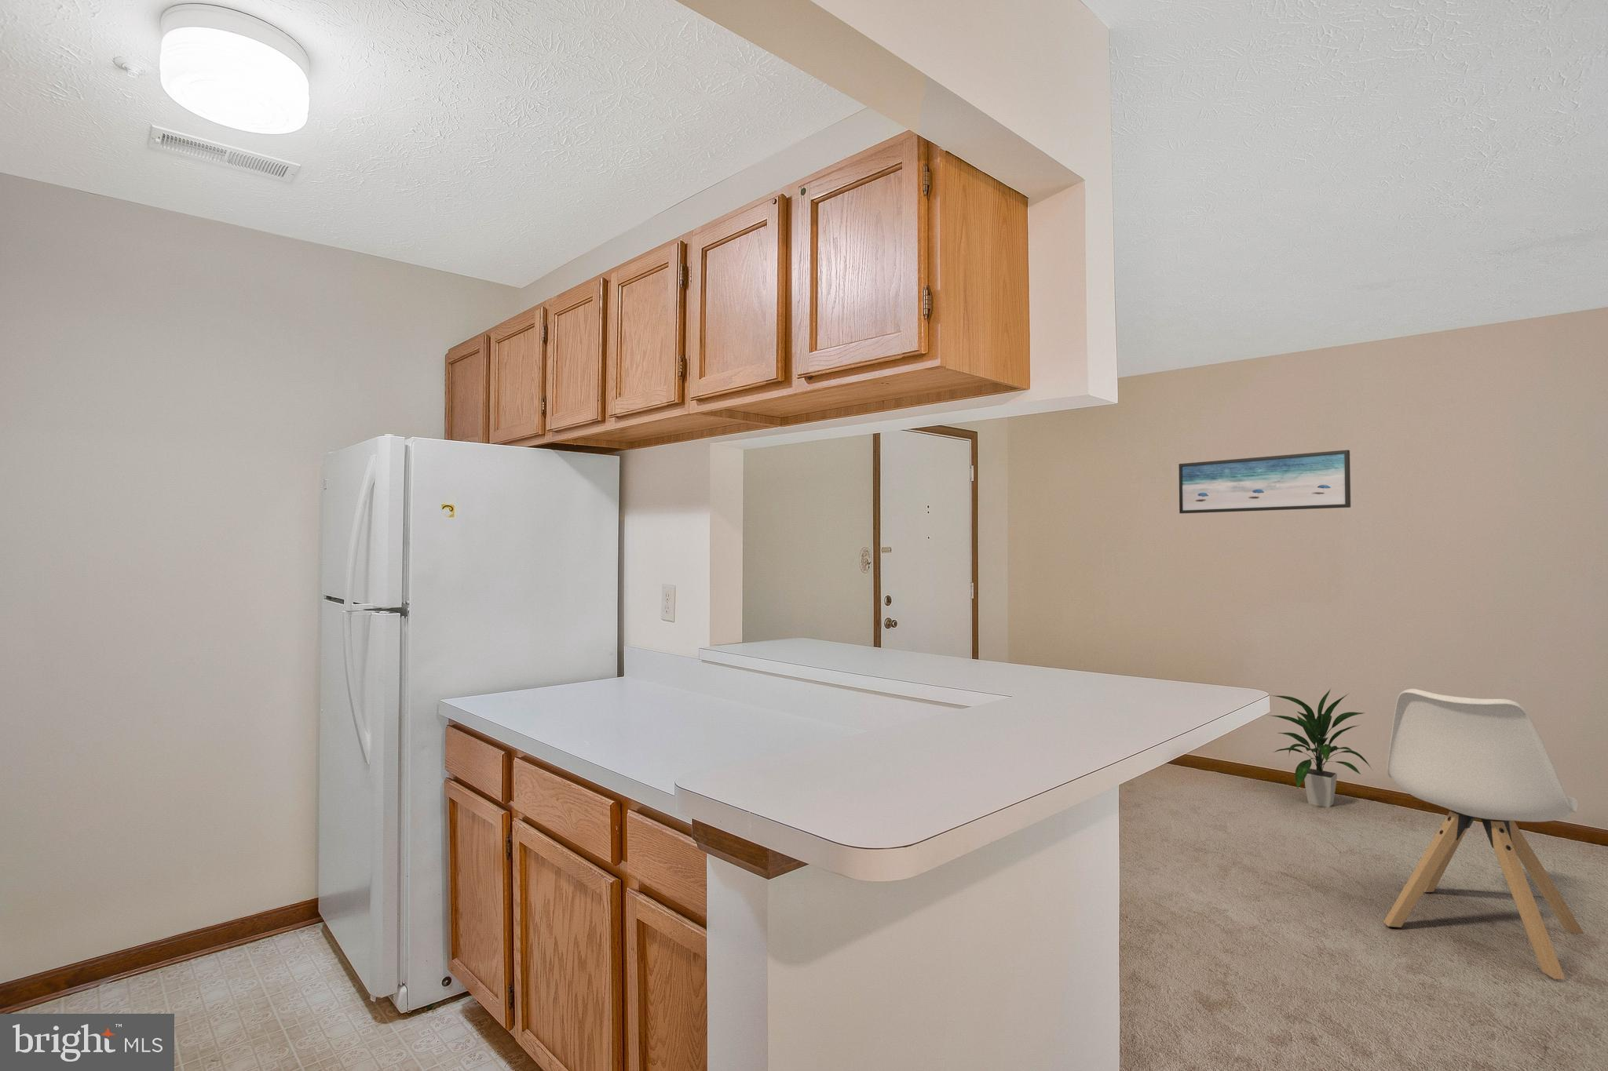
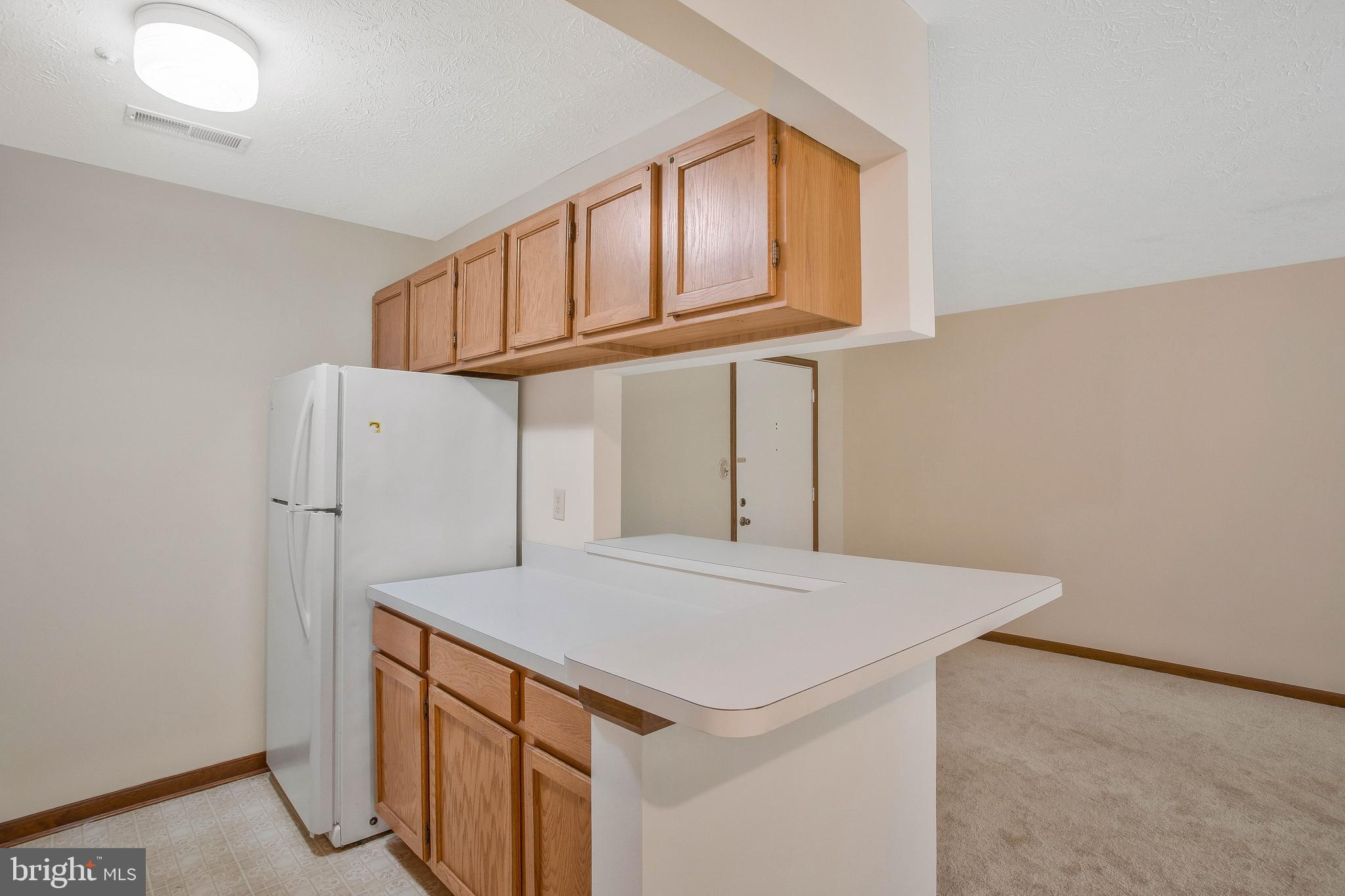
- indoor plant (1315, 746)
- chair (1478, 807)
- wall art (1259, 483)
